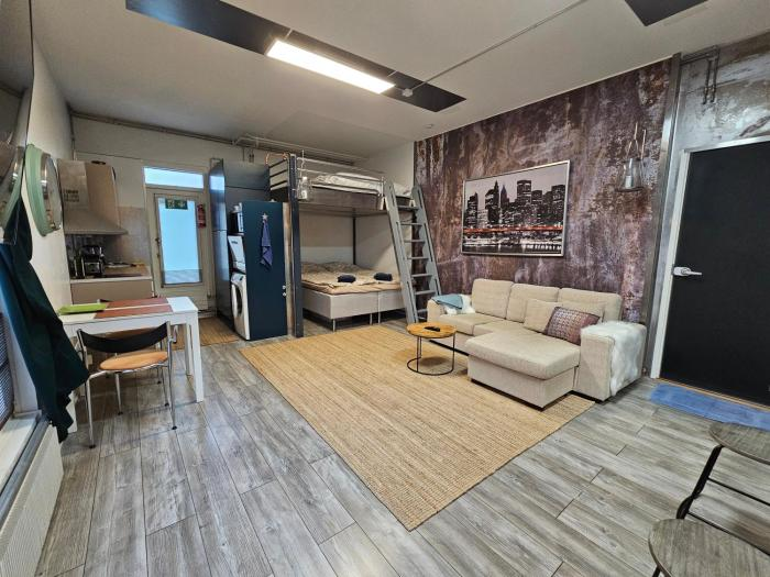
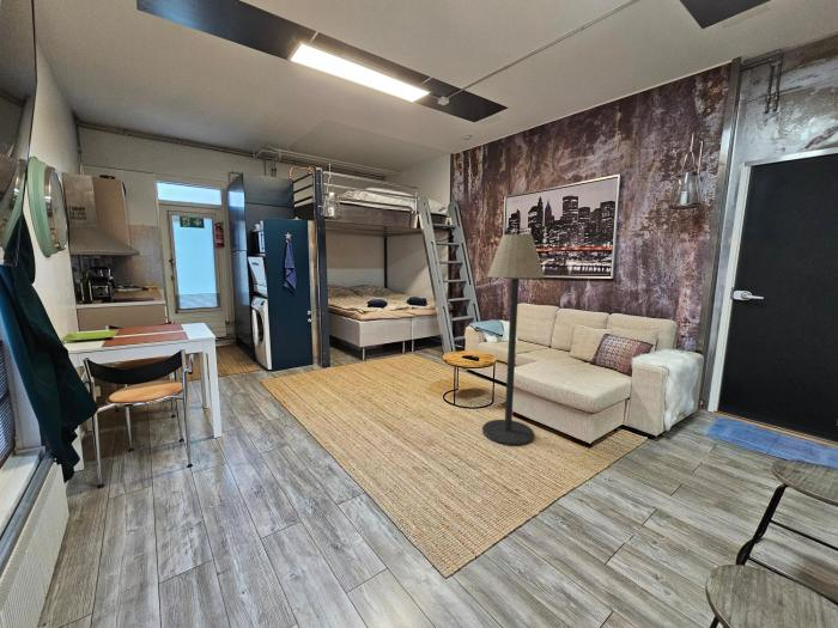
+ floor lamp (511, 337)
